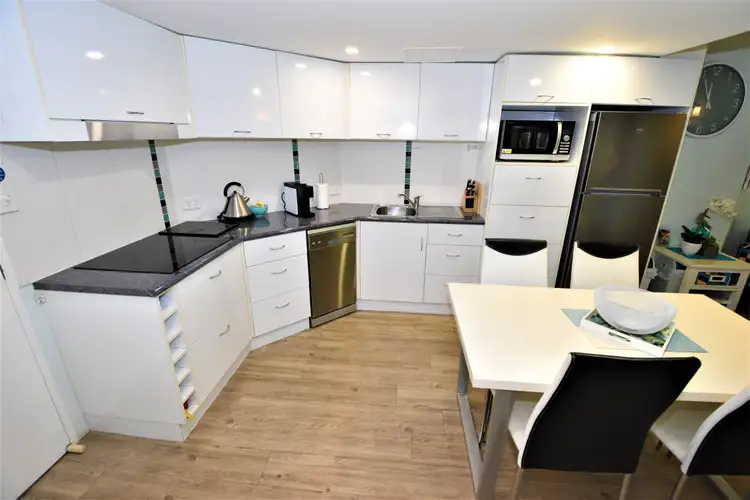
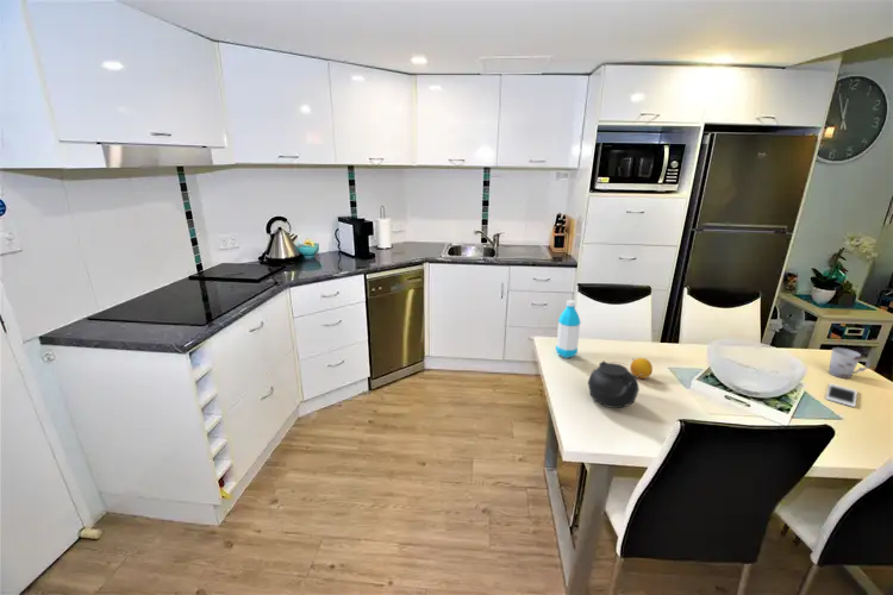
+ cell phone (841, 394)
+ water bottle (568, 328)
+ cup (848, 364)
+ fruit (641, 368)
+ teapot (616, 387)
